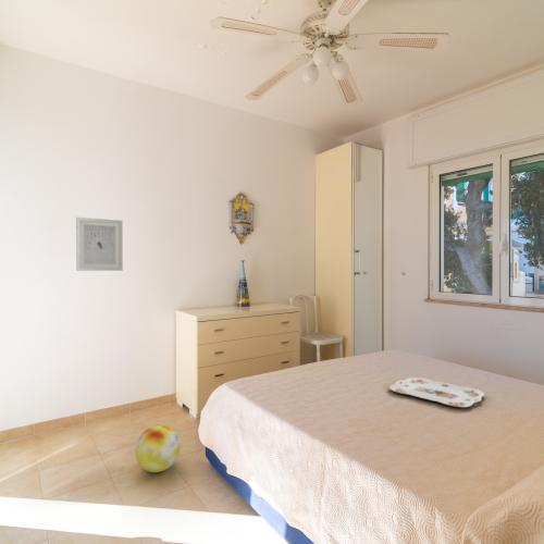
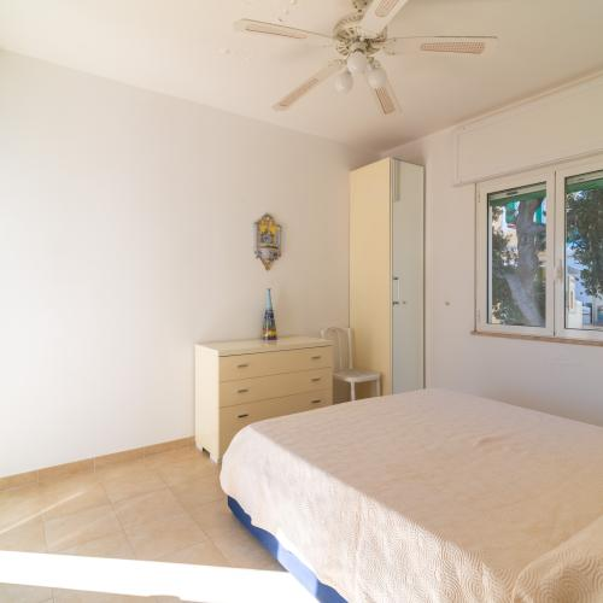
- wall art (100, 245)
- ball (158, 447)
- serving tray (435, 391)
